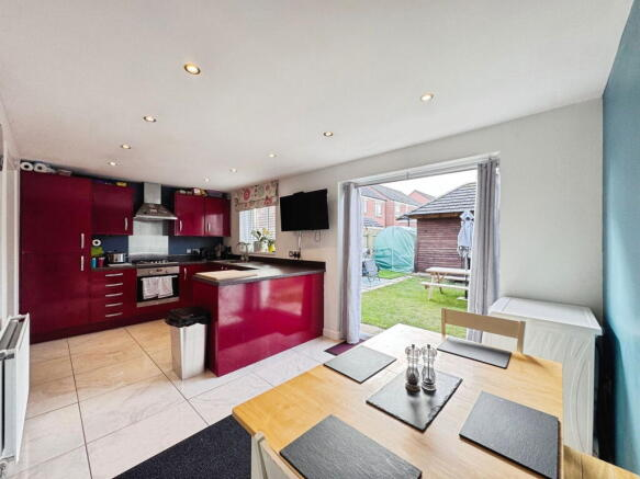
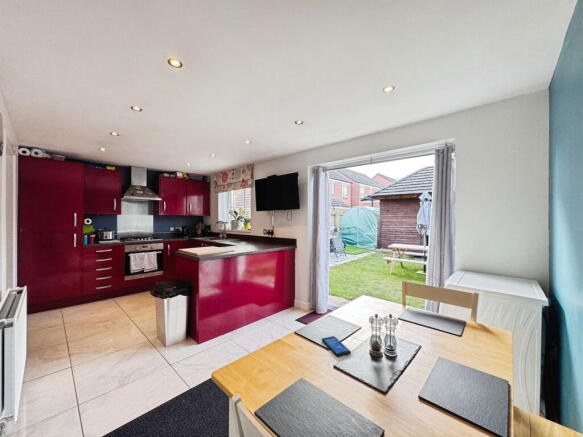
+ smartphone (335, 345)
